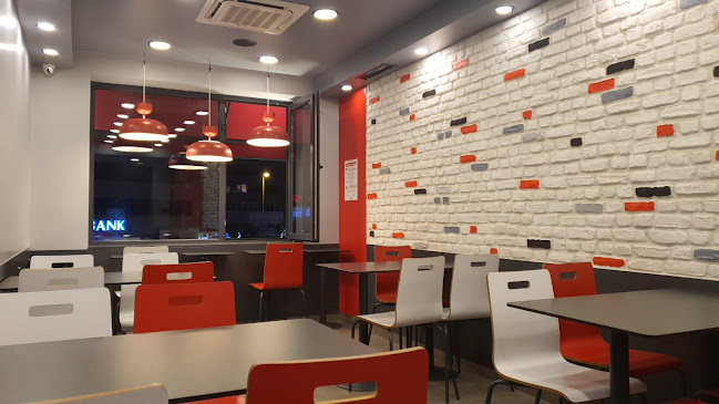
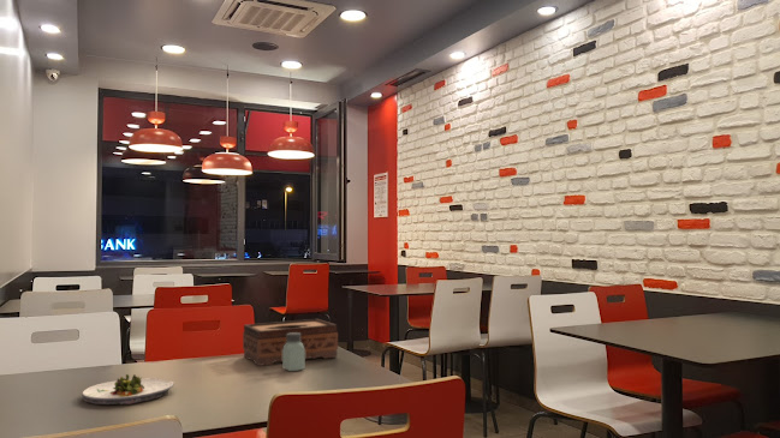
+ tissue box (286, 341)
+ saltshaker (293, 350)
+ salad plate (127, 384)
